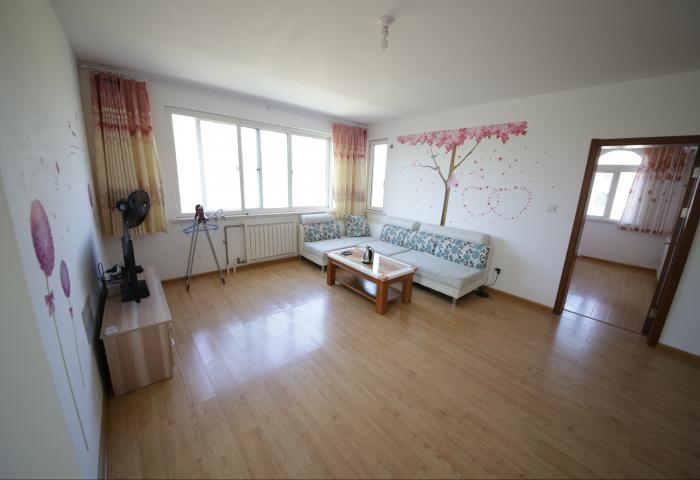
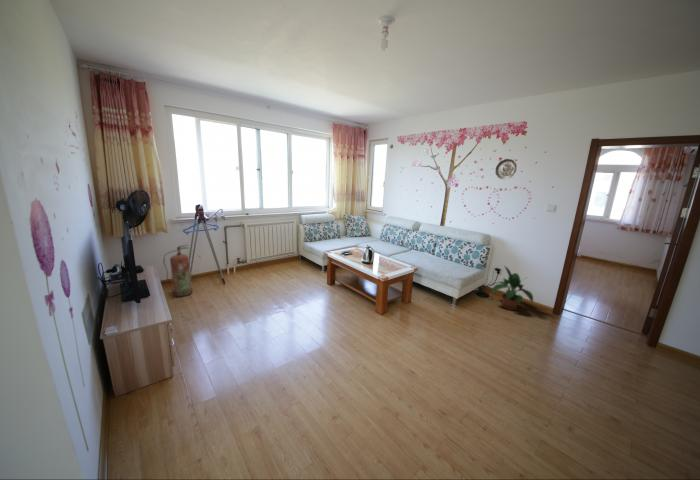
+ potted plant (512, 287)
+ fire extinguisher (178, 270)
+ decorative plate (506, 169)
